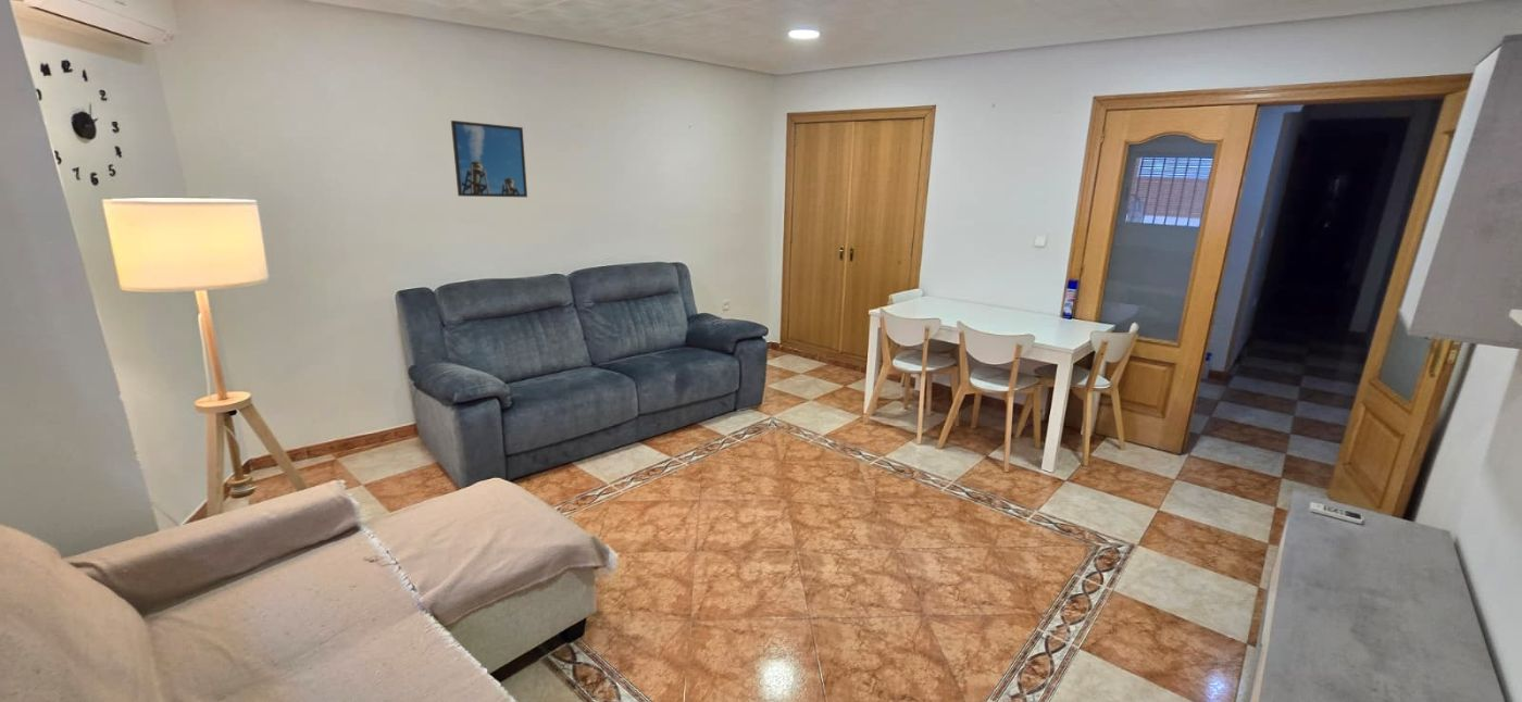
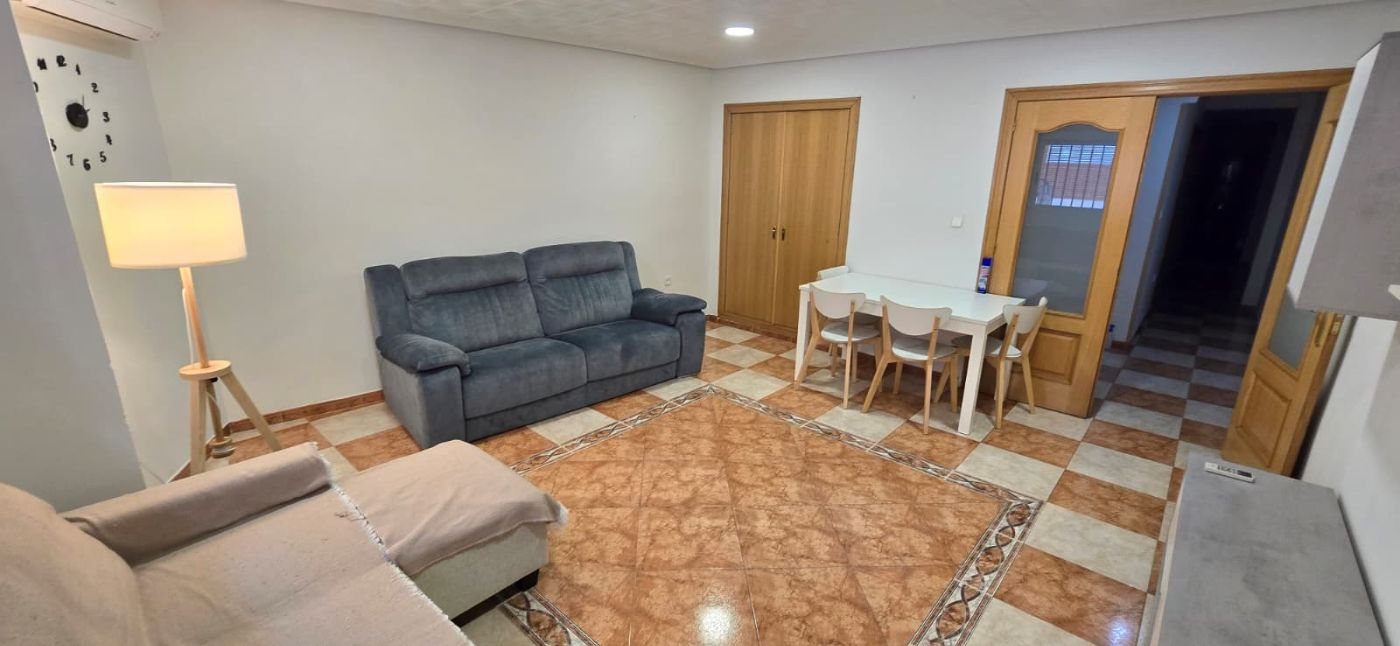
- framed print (490, 161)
